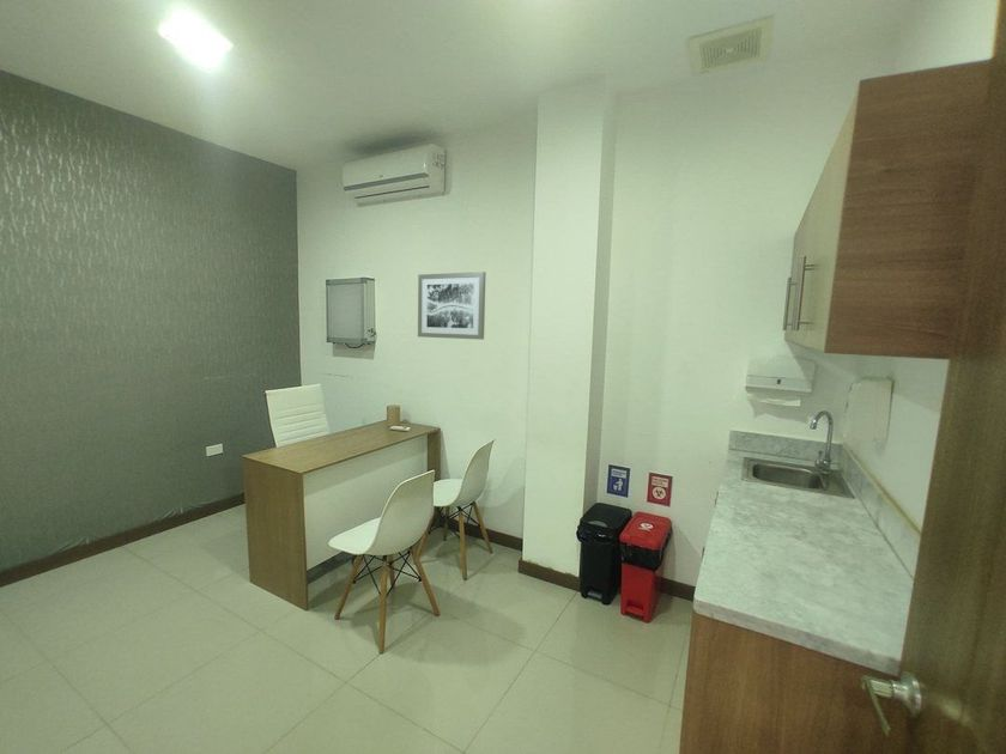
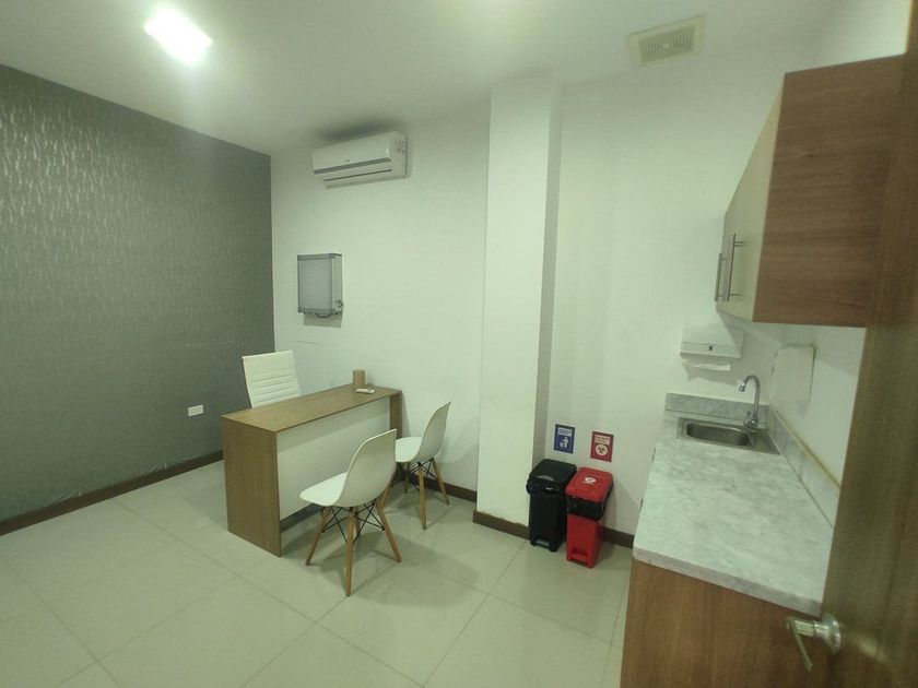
- wall art (449, 305)
